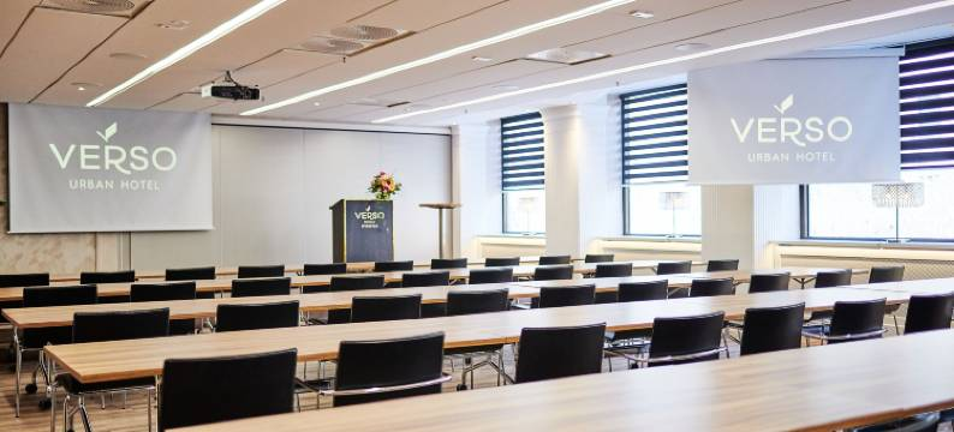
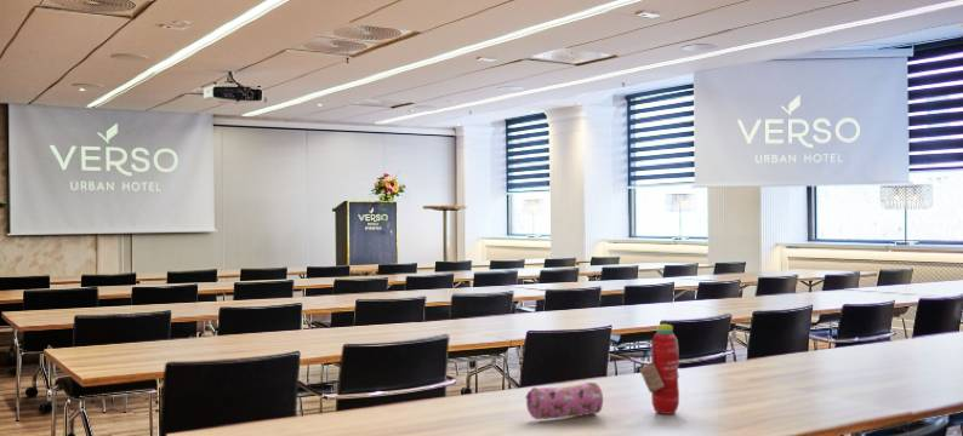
+ pencil case (564, 400)
+ water bottle (661, 368)
